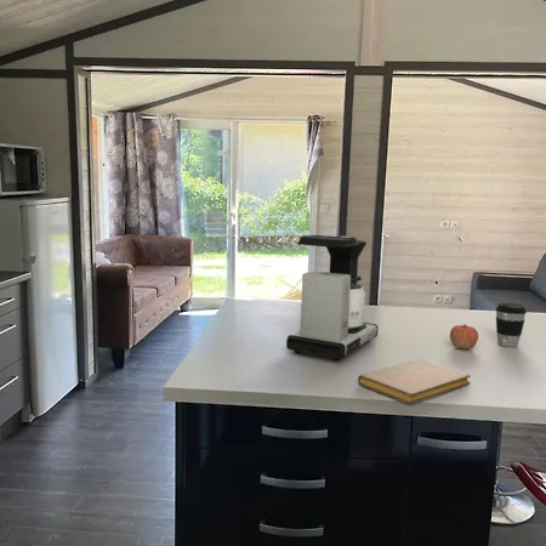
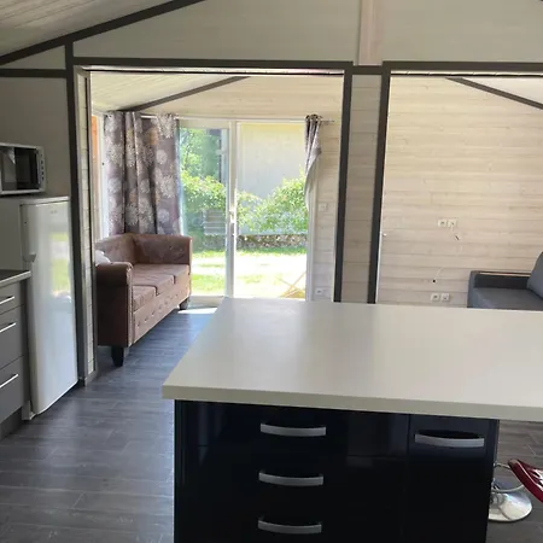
- apple (463, 335)
- coffee cup (510, 324)
- coffee maker (336, 291)
- notebook (414, 379)
